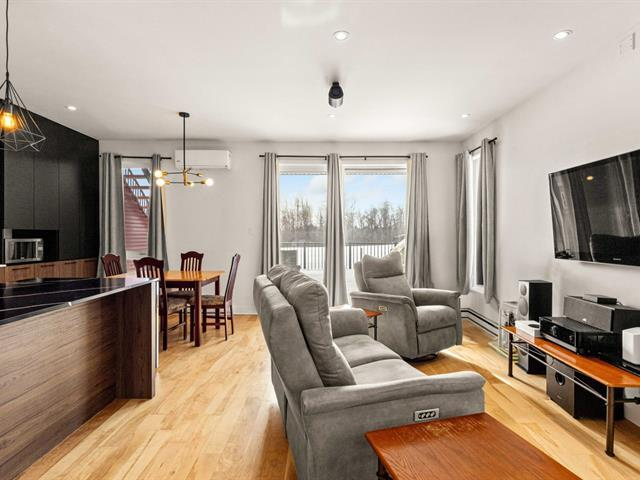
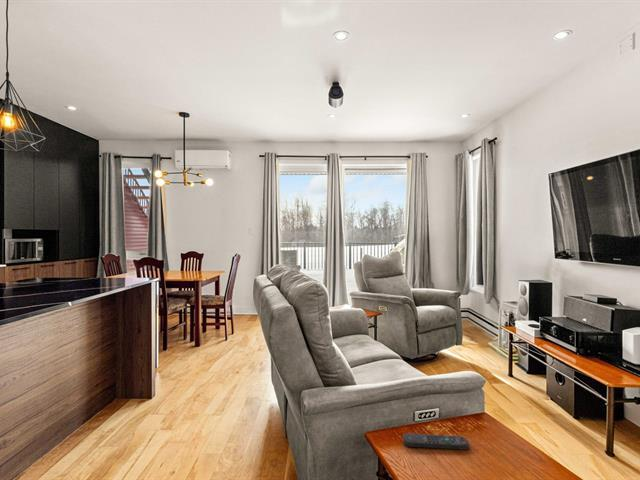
+ remote control (435, 441)
